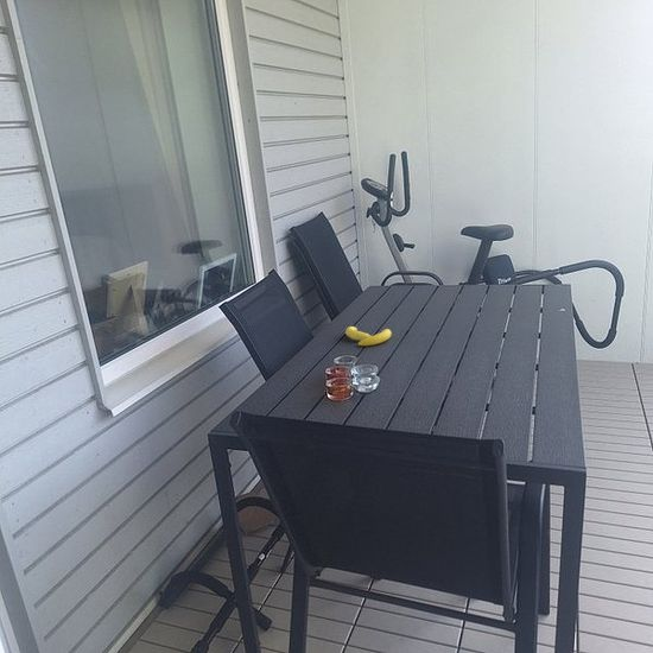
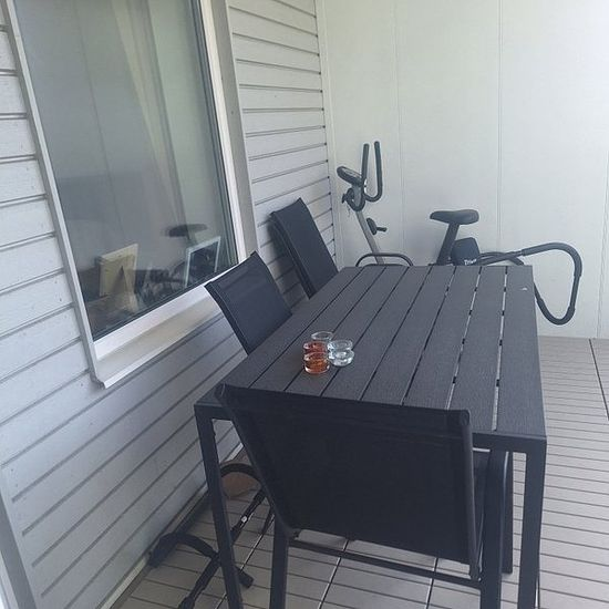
- banana (367, 334)
